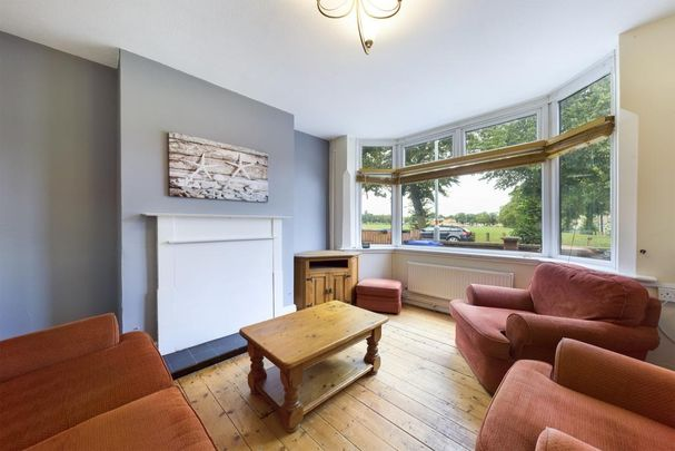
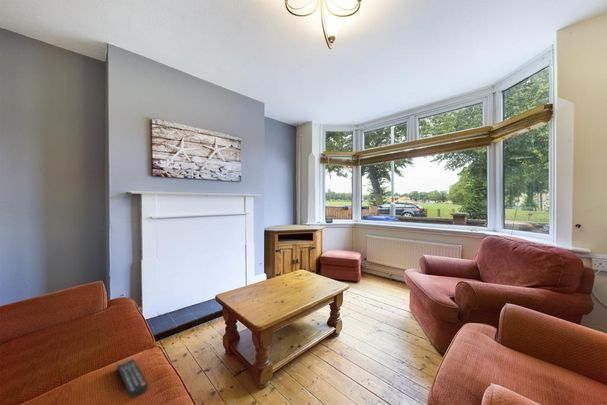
+ remote control (131, 376)
